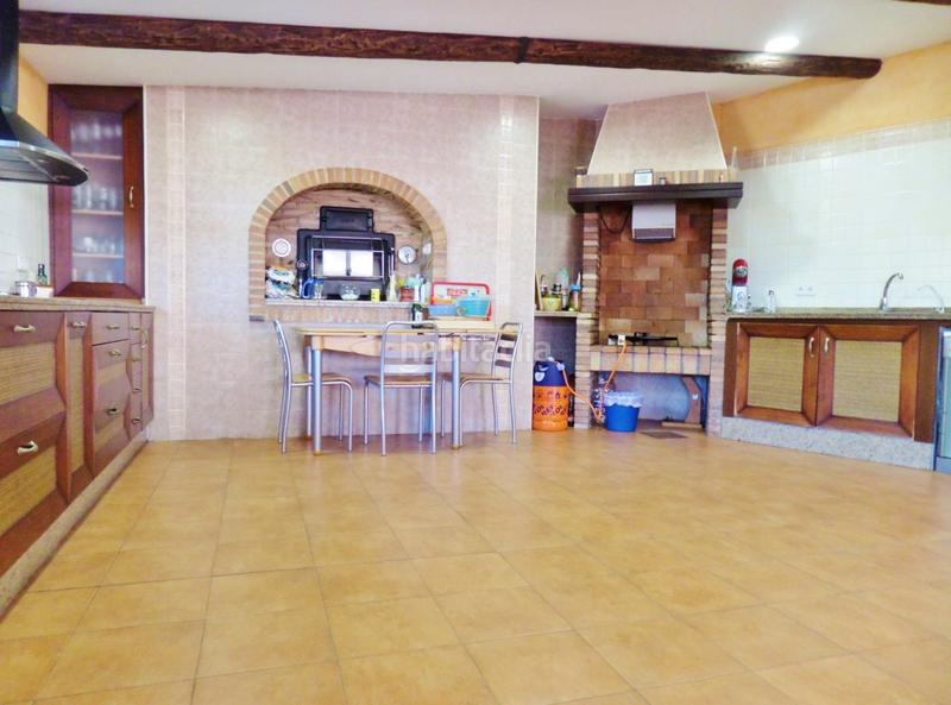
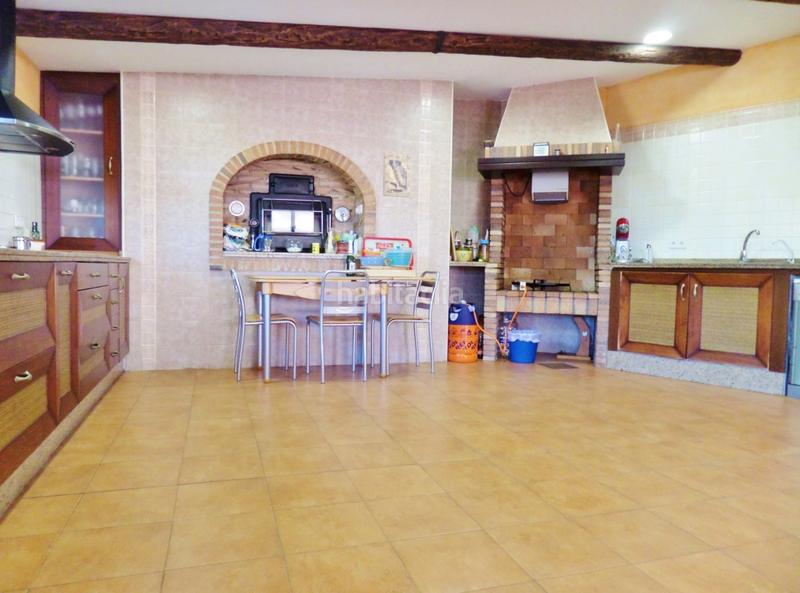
+ wall art (397, 175)
